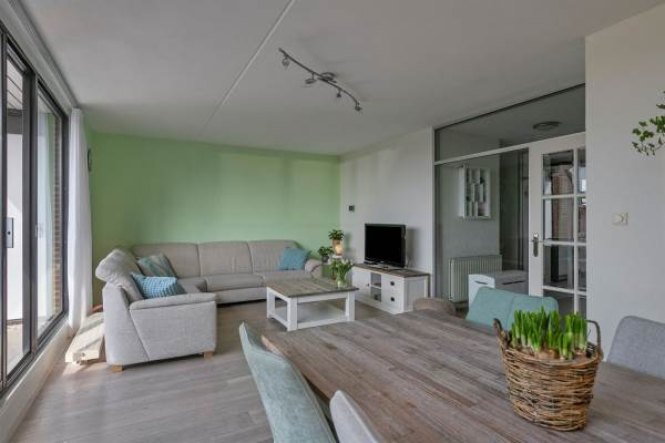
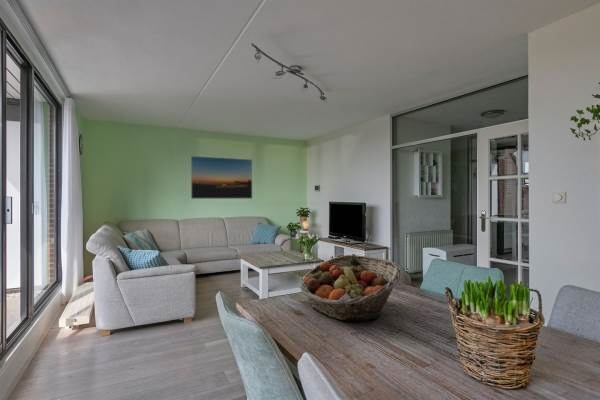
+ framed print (222, 178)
+ fruit basket (348, 284)
